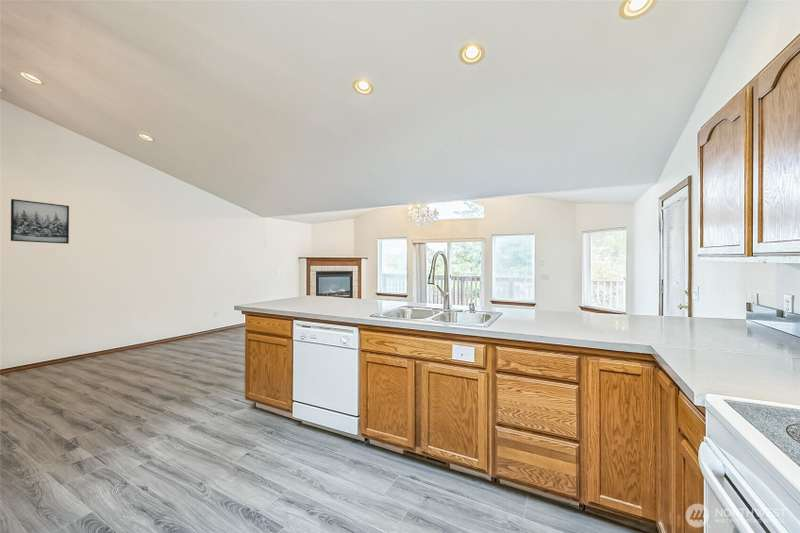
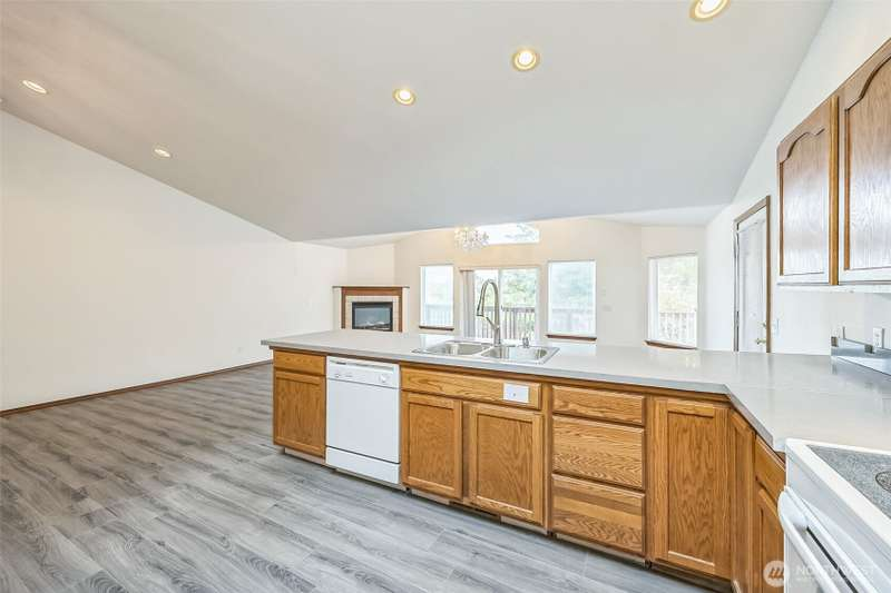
- wall art (41, 222)
